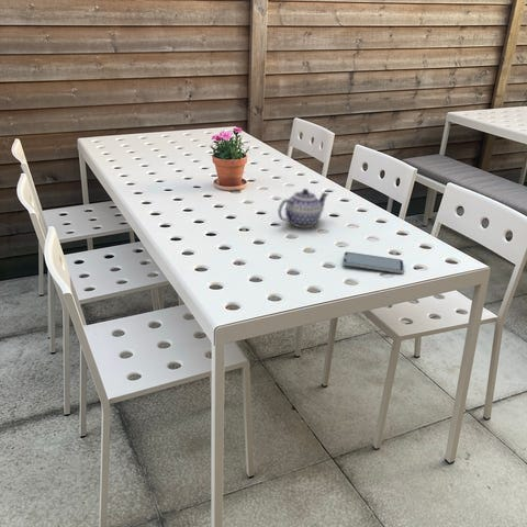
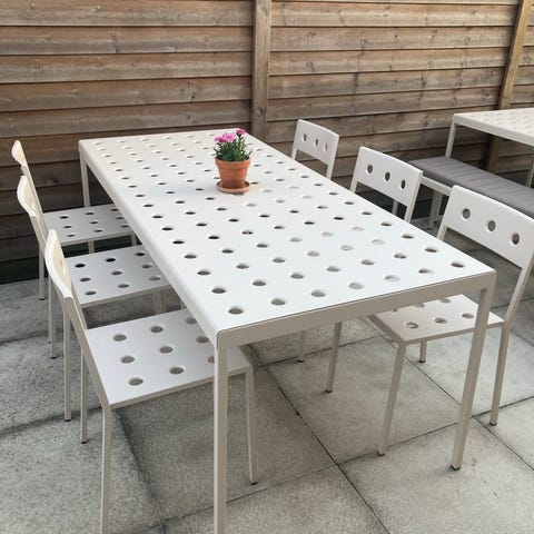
- smartphone (372, 261)
- teapot (303, 206)
